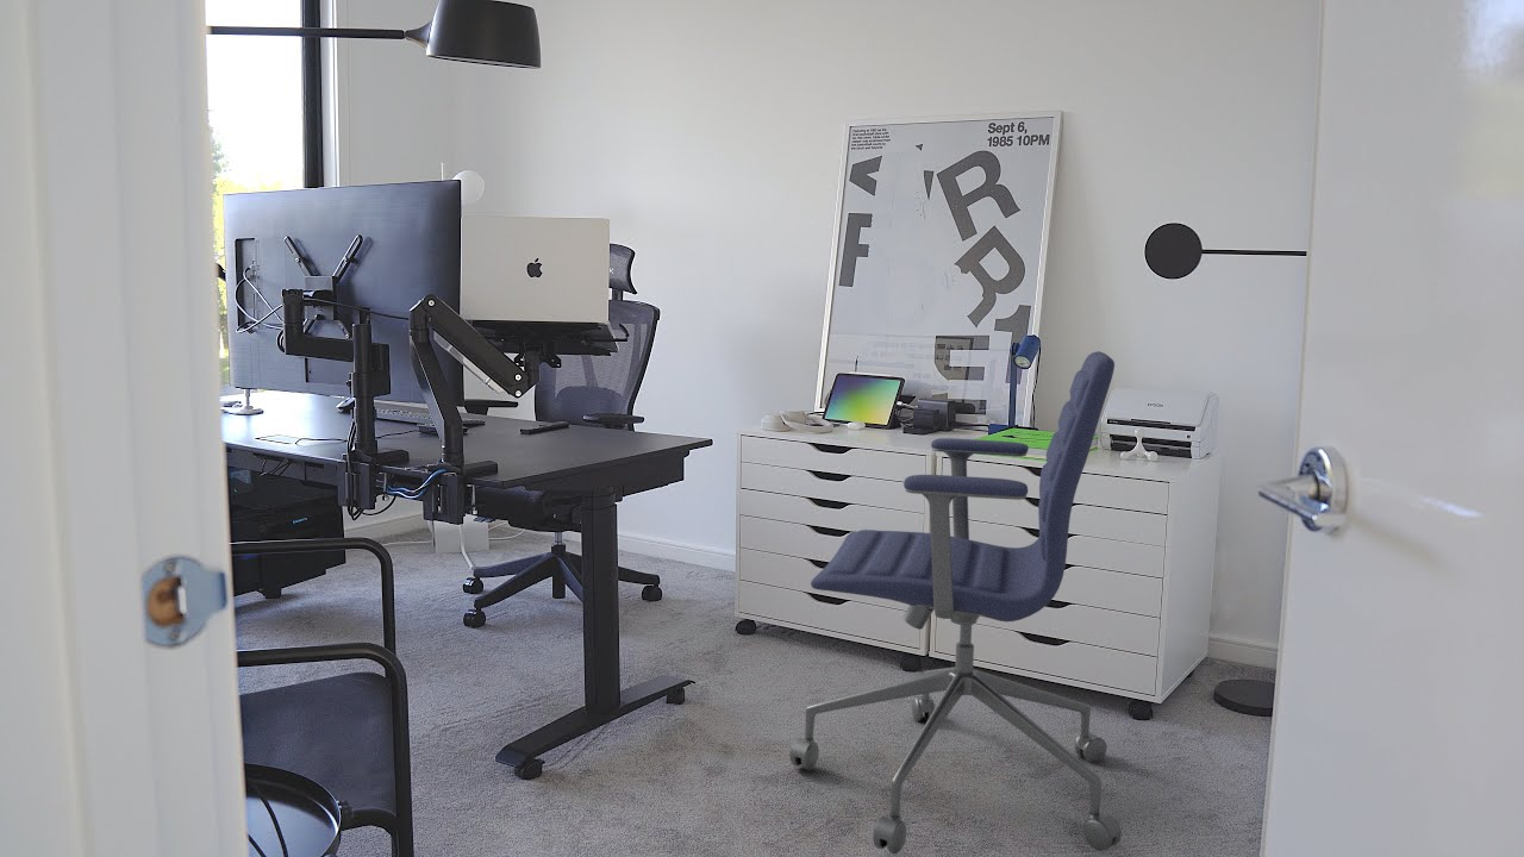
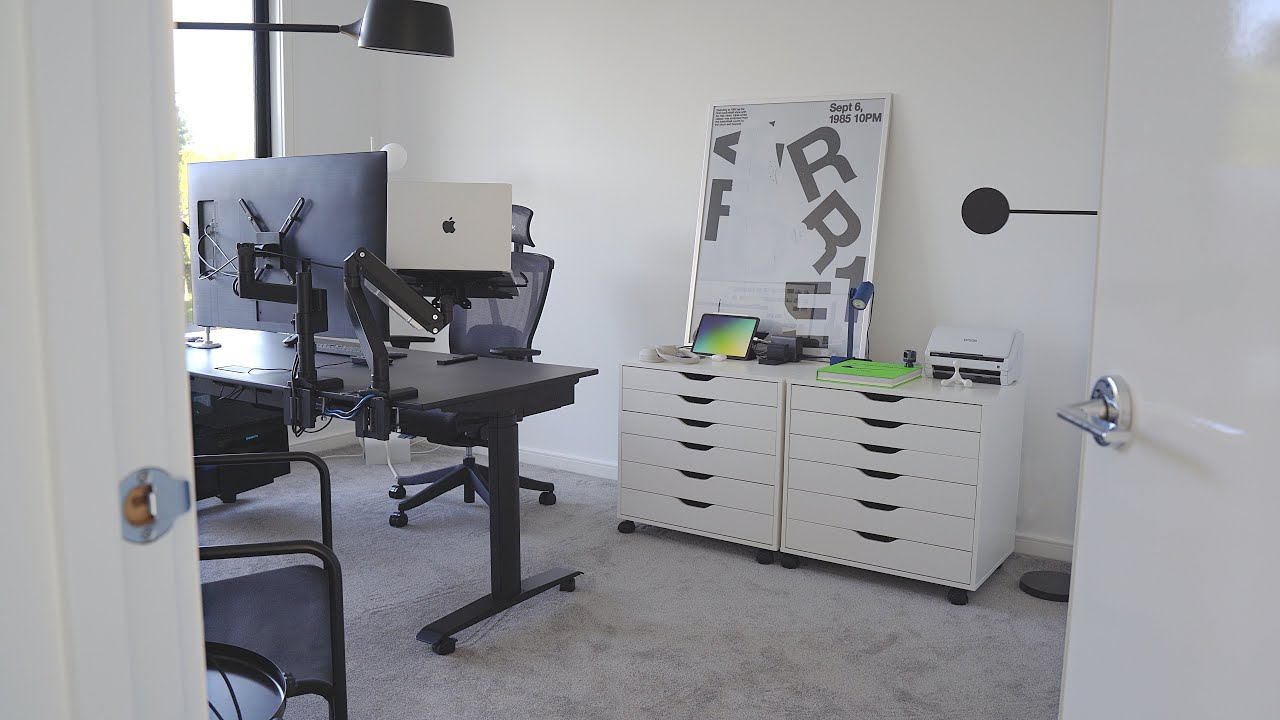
- office chair (956, 569)
